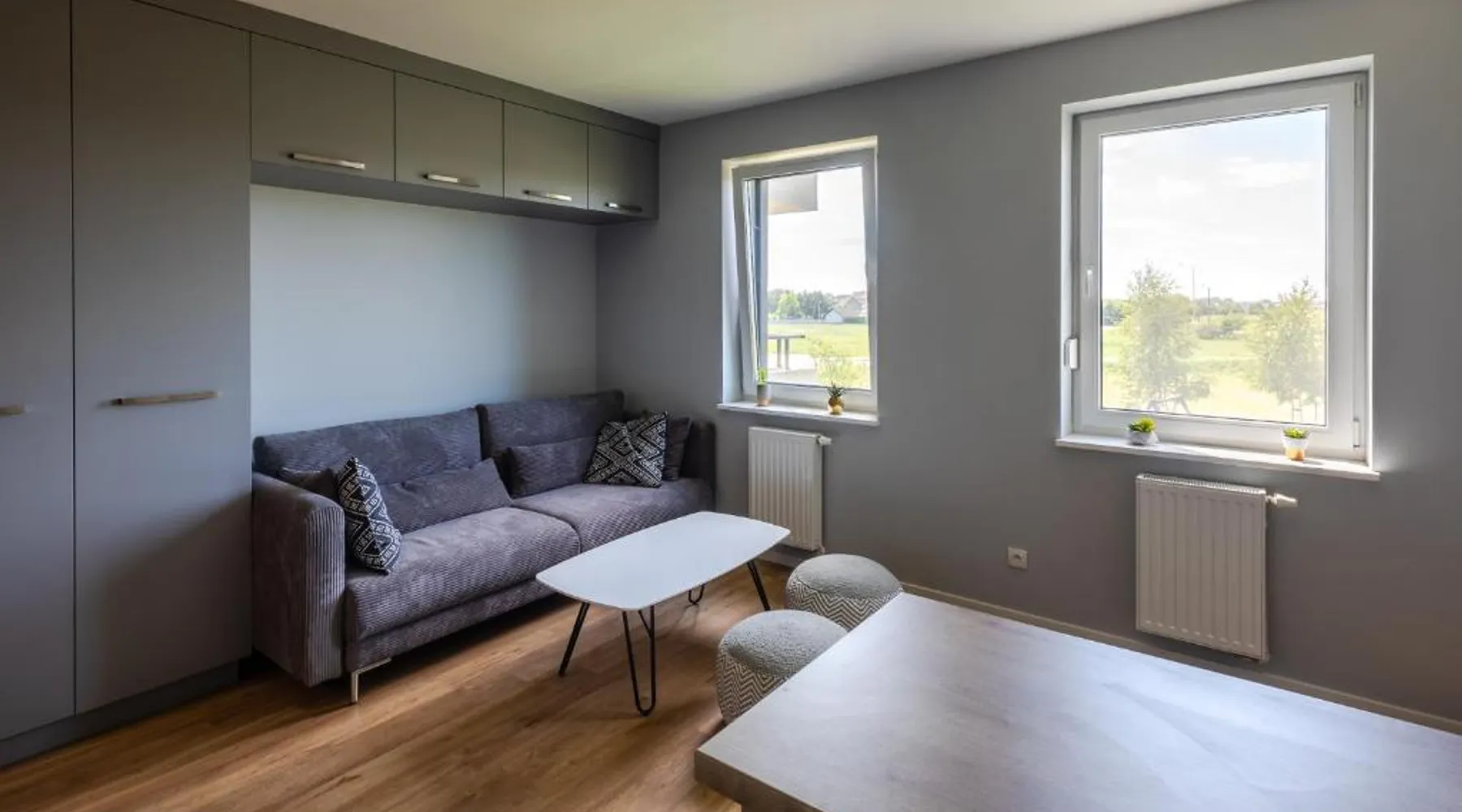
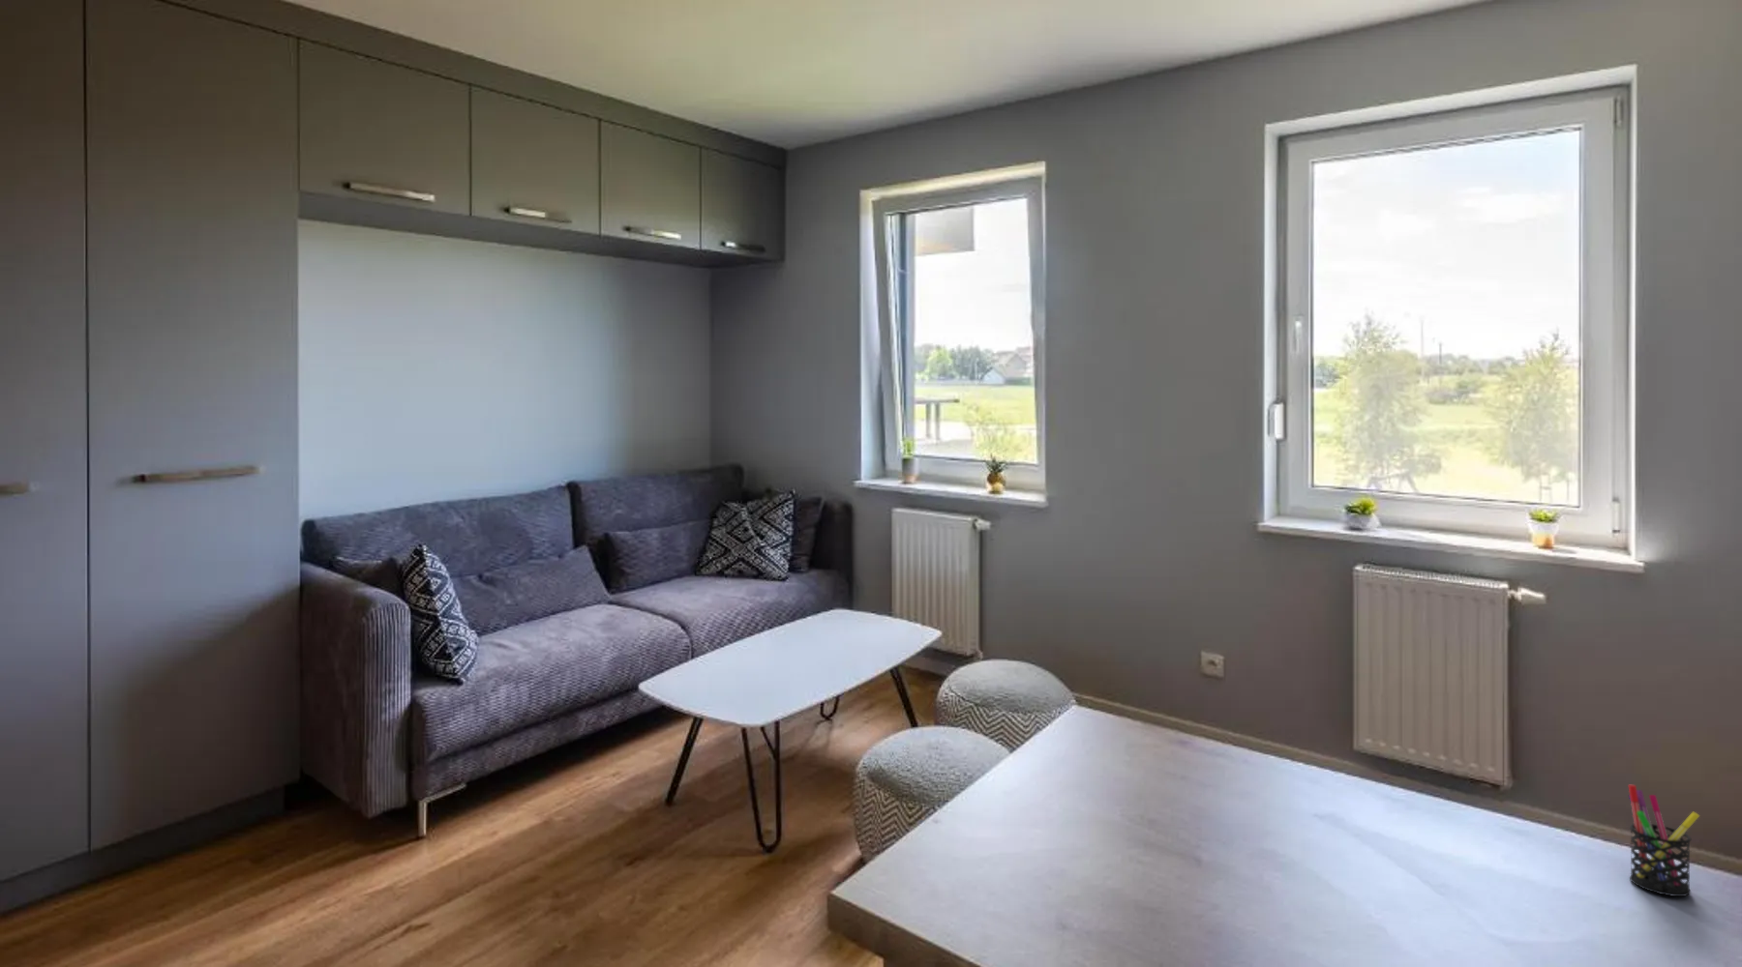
+ pen holder (1653, 838)
